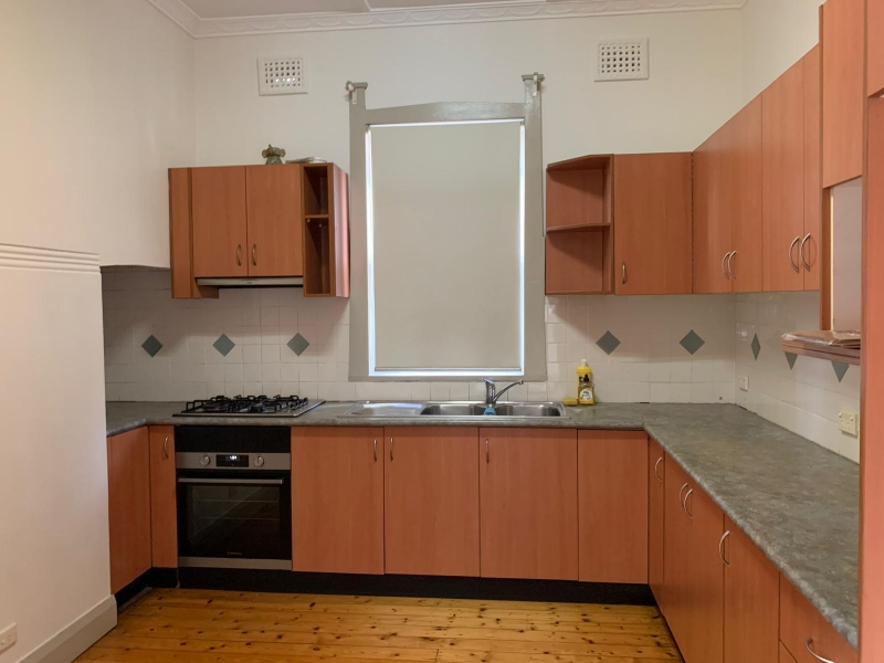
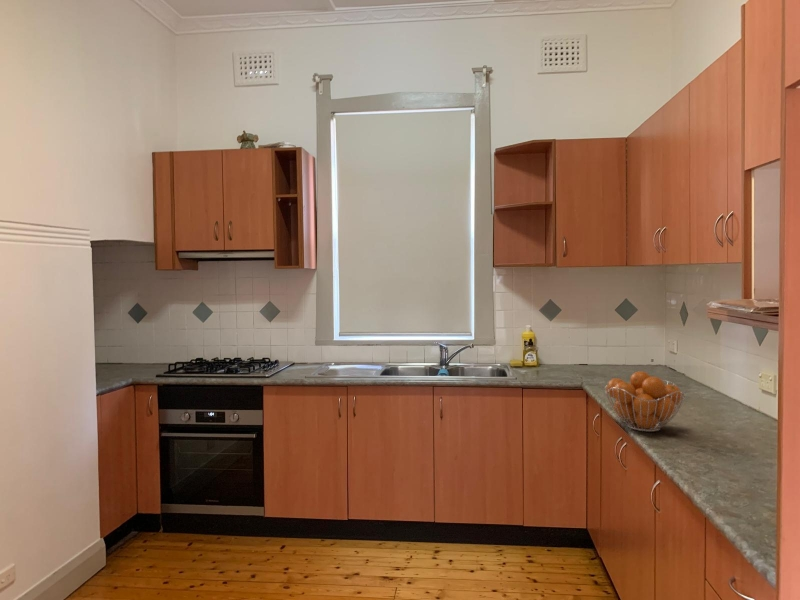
+ fruit basket (643, 400)
